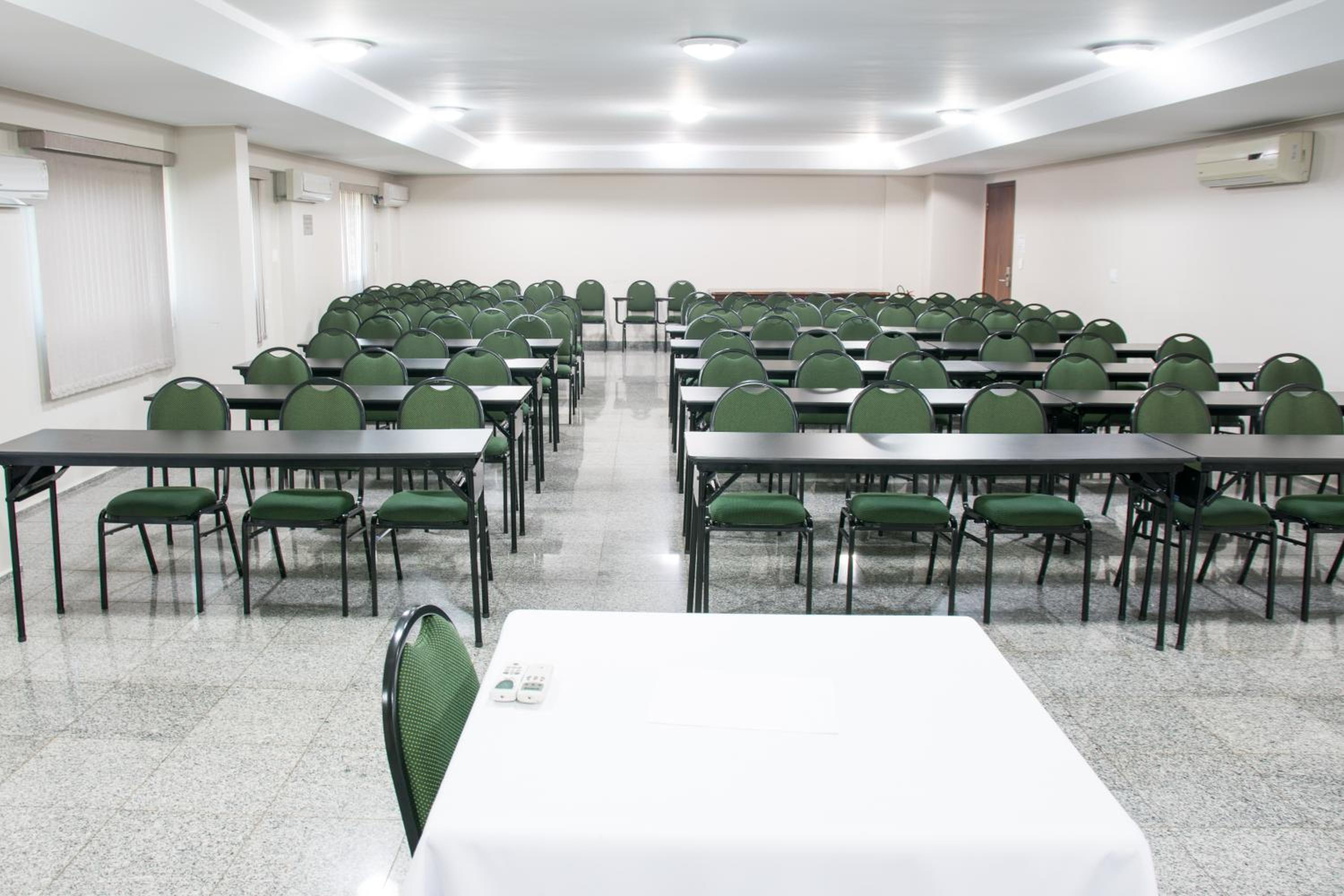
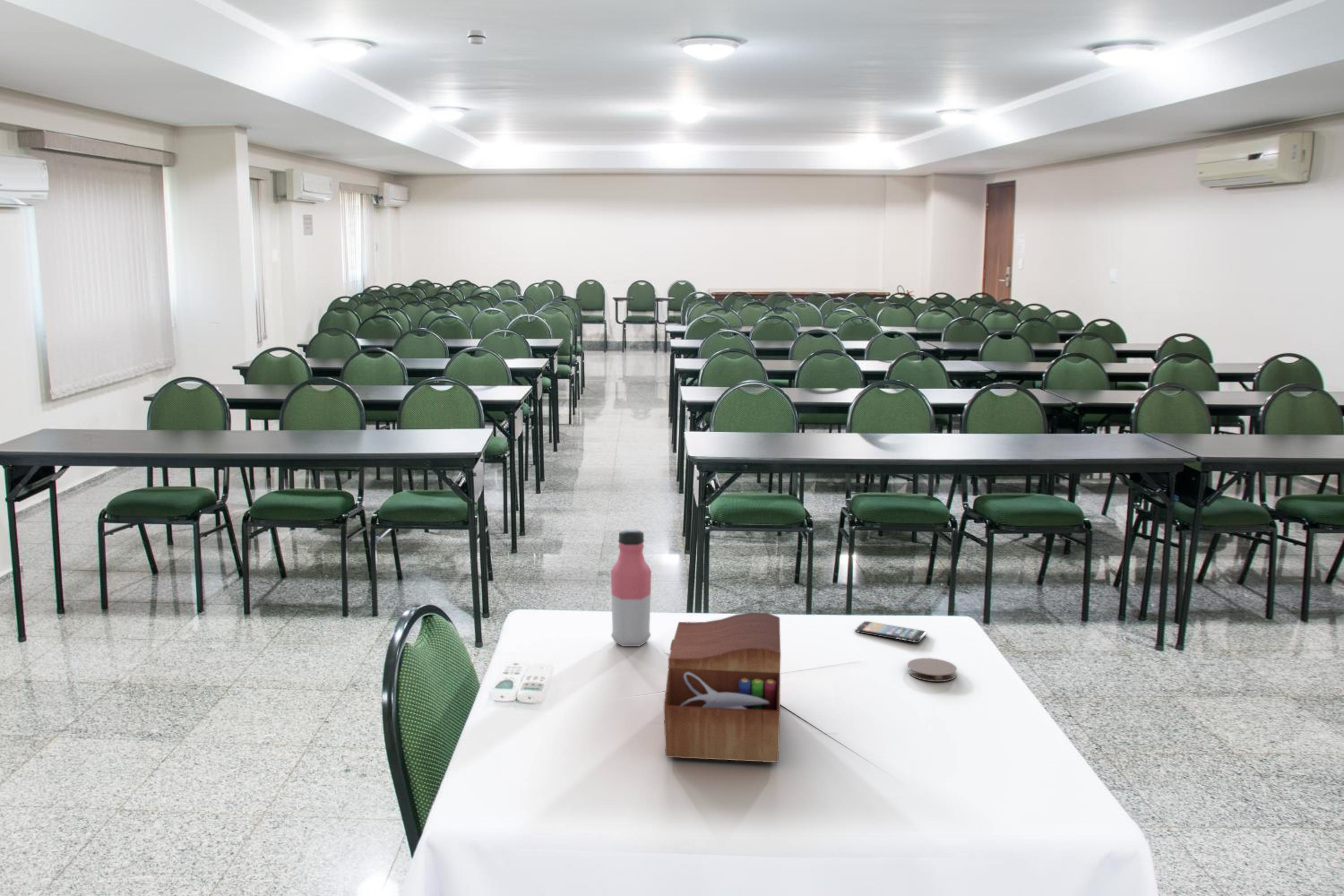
+ coaster (932, 669)
+ water bottle (631, 586)
+ smartphone (891, 632)
+ sewing box (722, 685)
+ smoke detector (477, 37)
